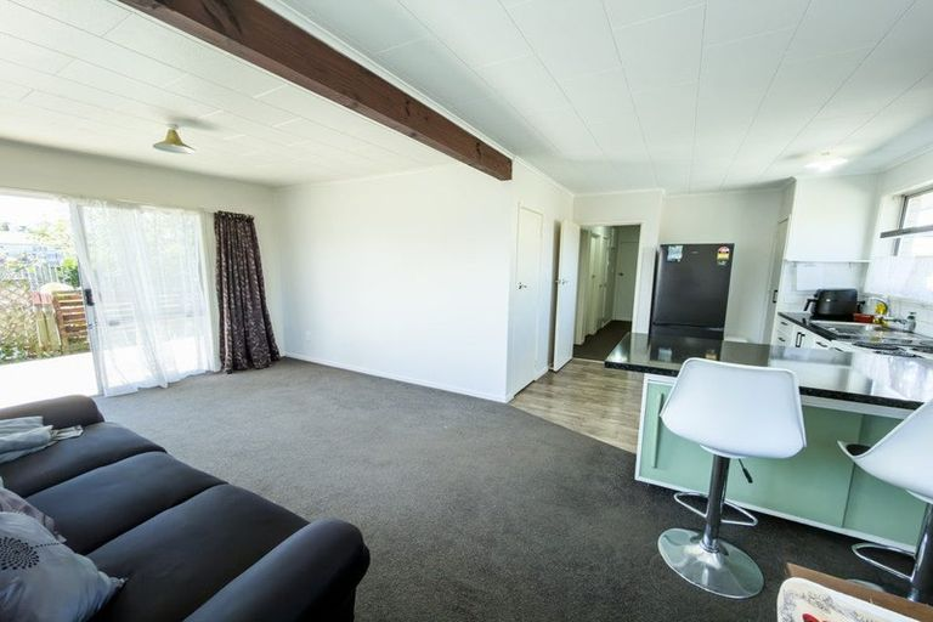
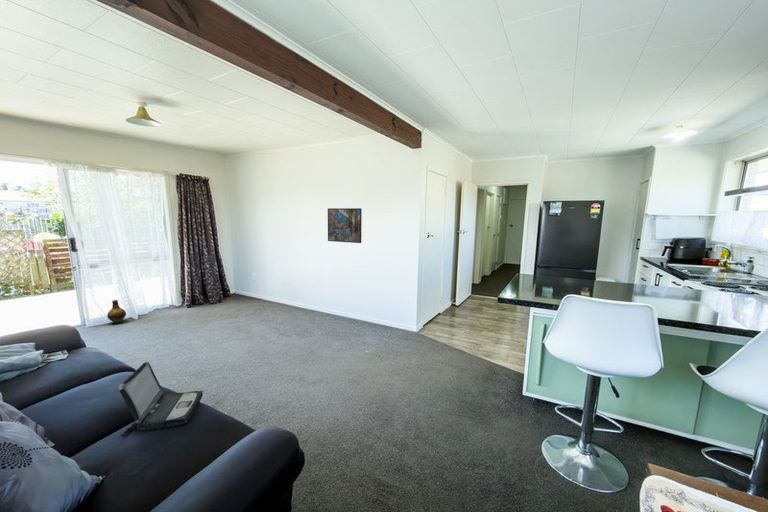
+ ceramic jug (116, 311)
+ laptop (162, 392)
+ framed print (344, 225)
